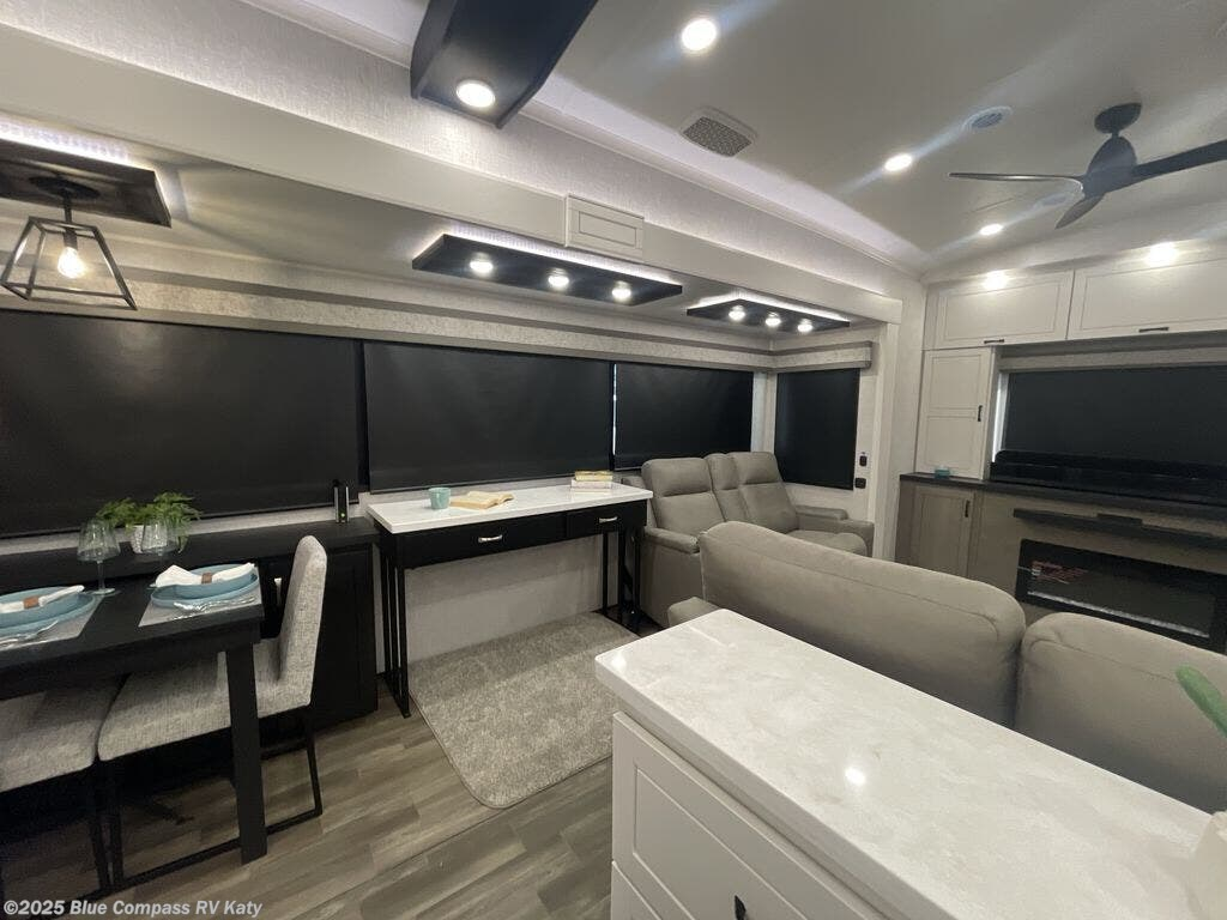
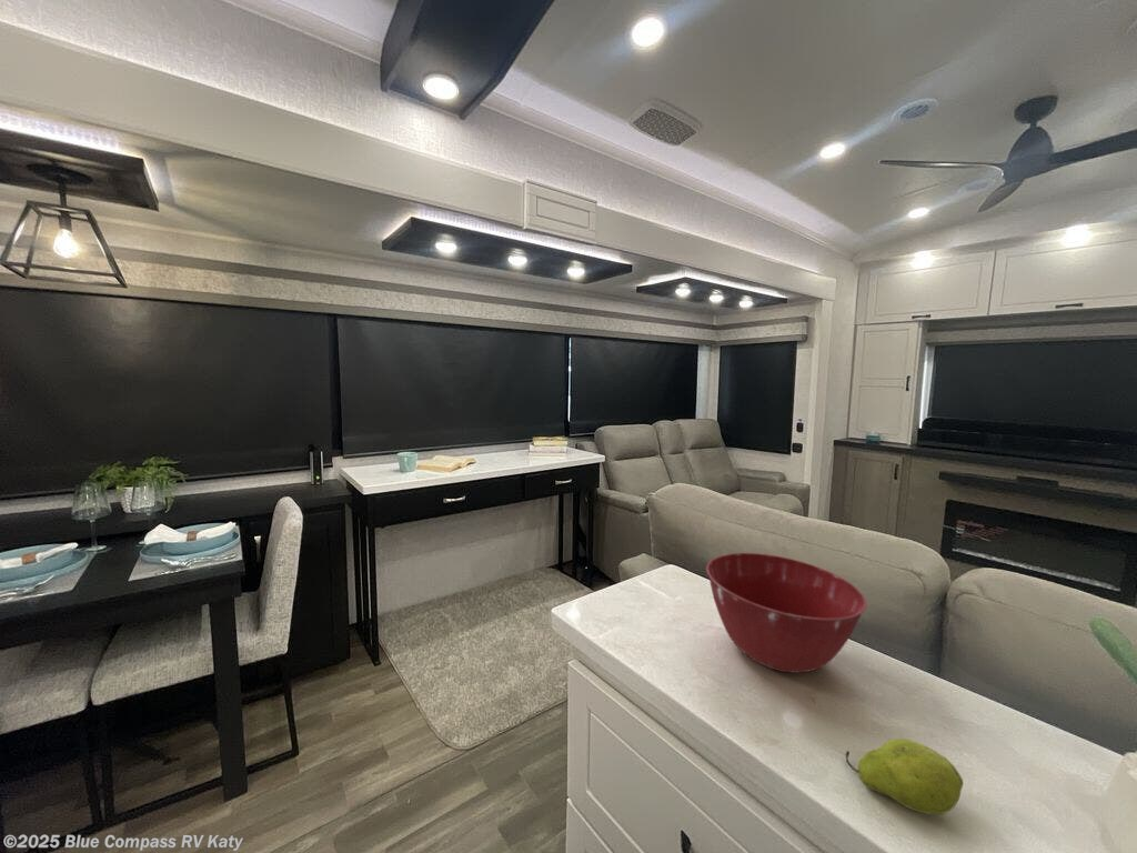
+ fruit (899, 765)
+ mixing bowl (777, 614)
